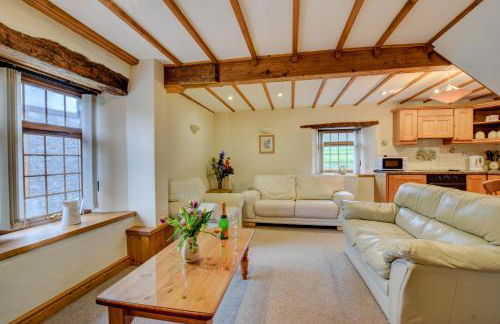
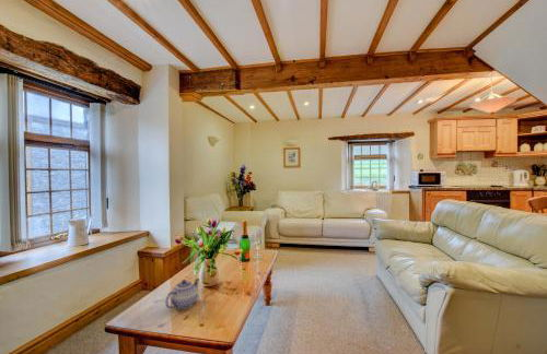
+ teapot (184, 292)
